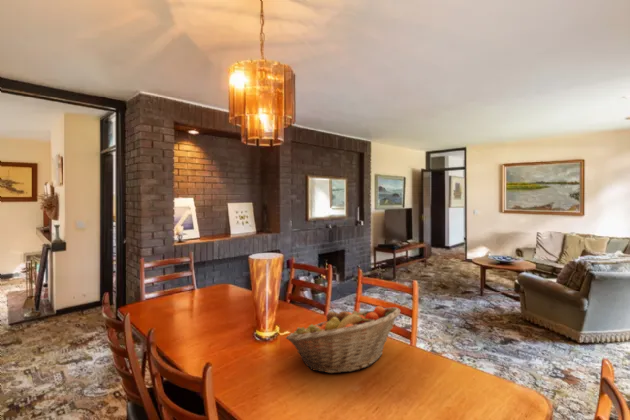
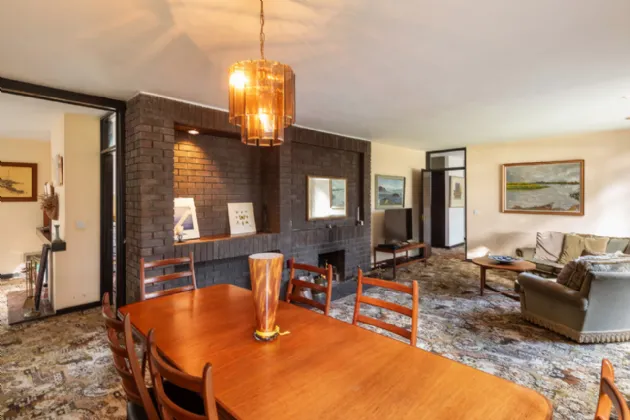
- fruit basket (345, 332)
